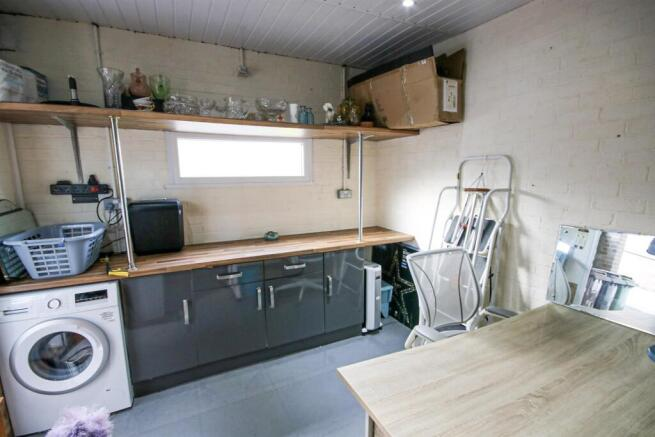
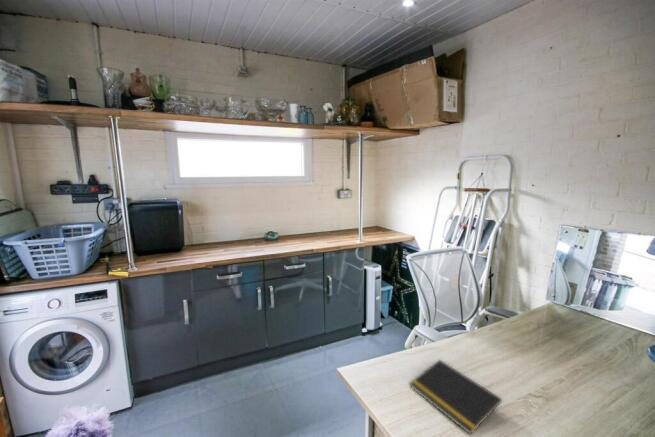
+ notepad (452, 392)
